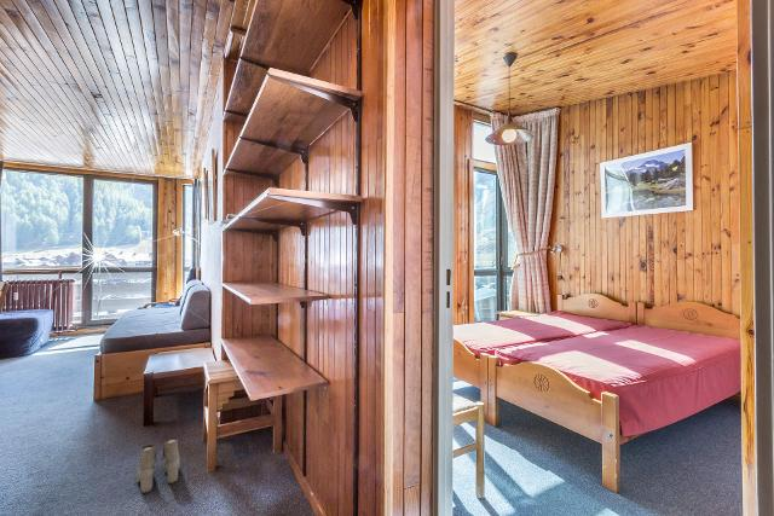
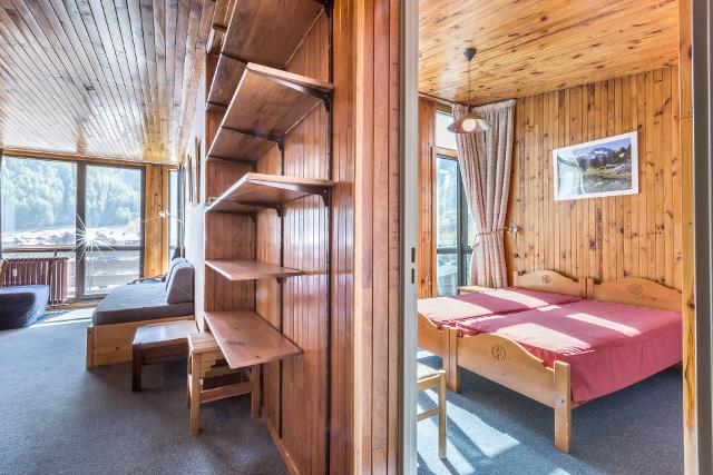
- boots (156, 458)
